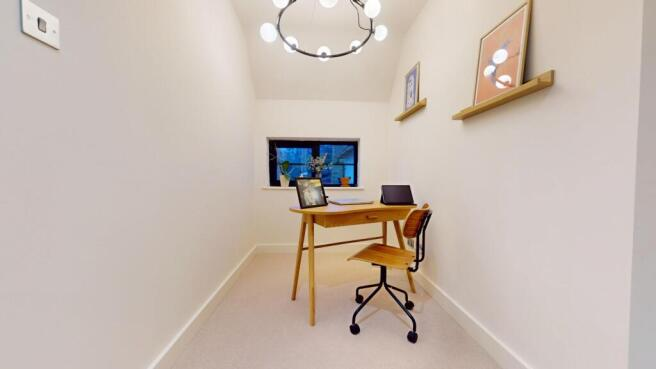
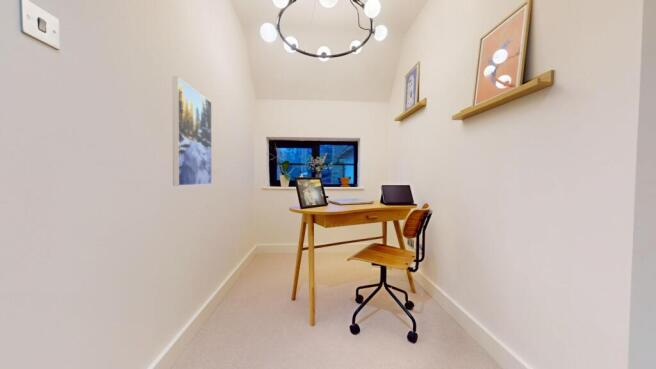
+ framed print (194, 138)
